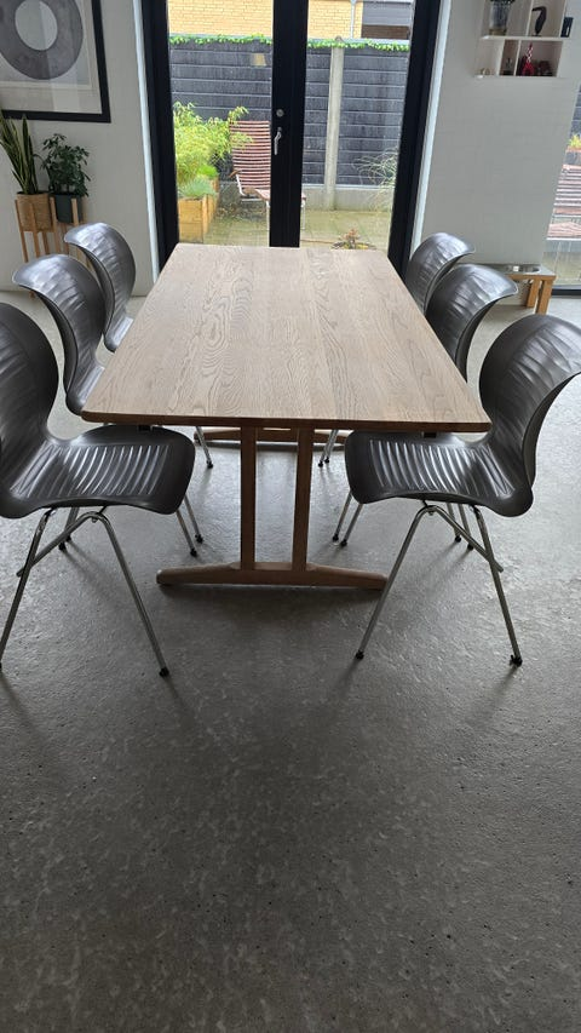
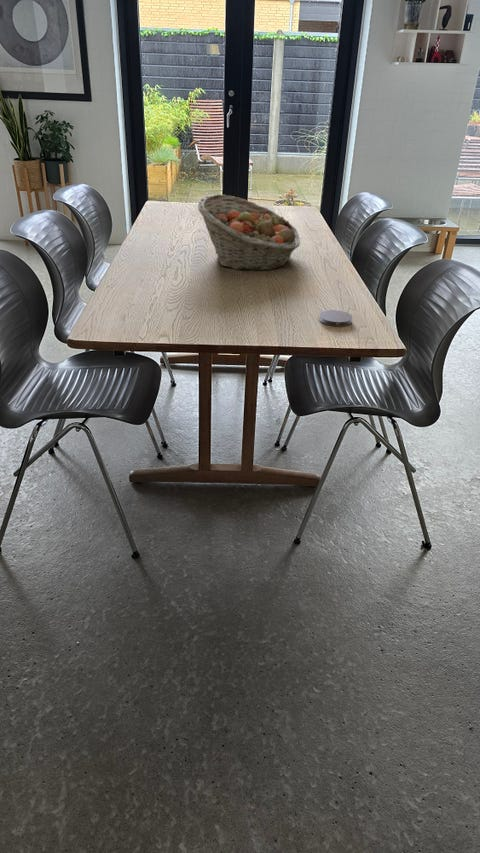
+ fruit basket (249, 230)
+ coaster (335, 318)
